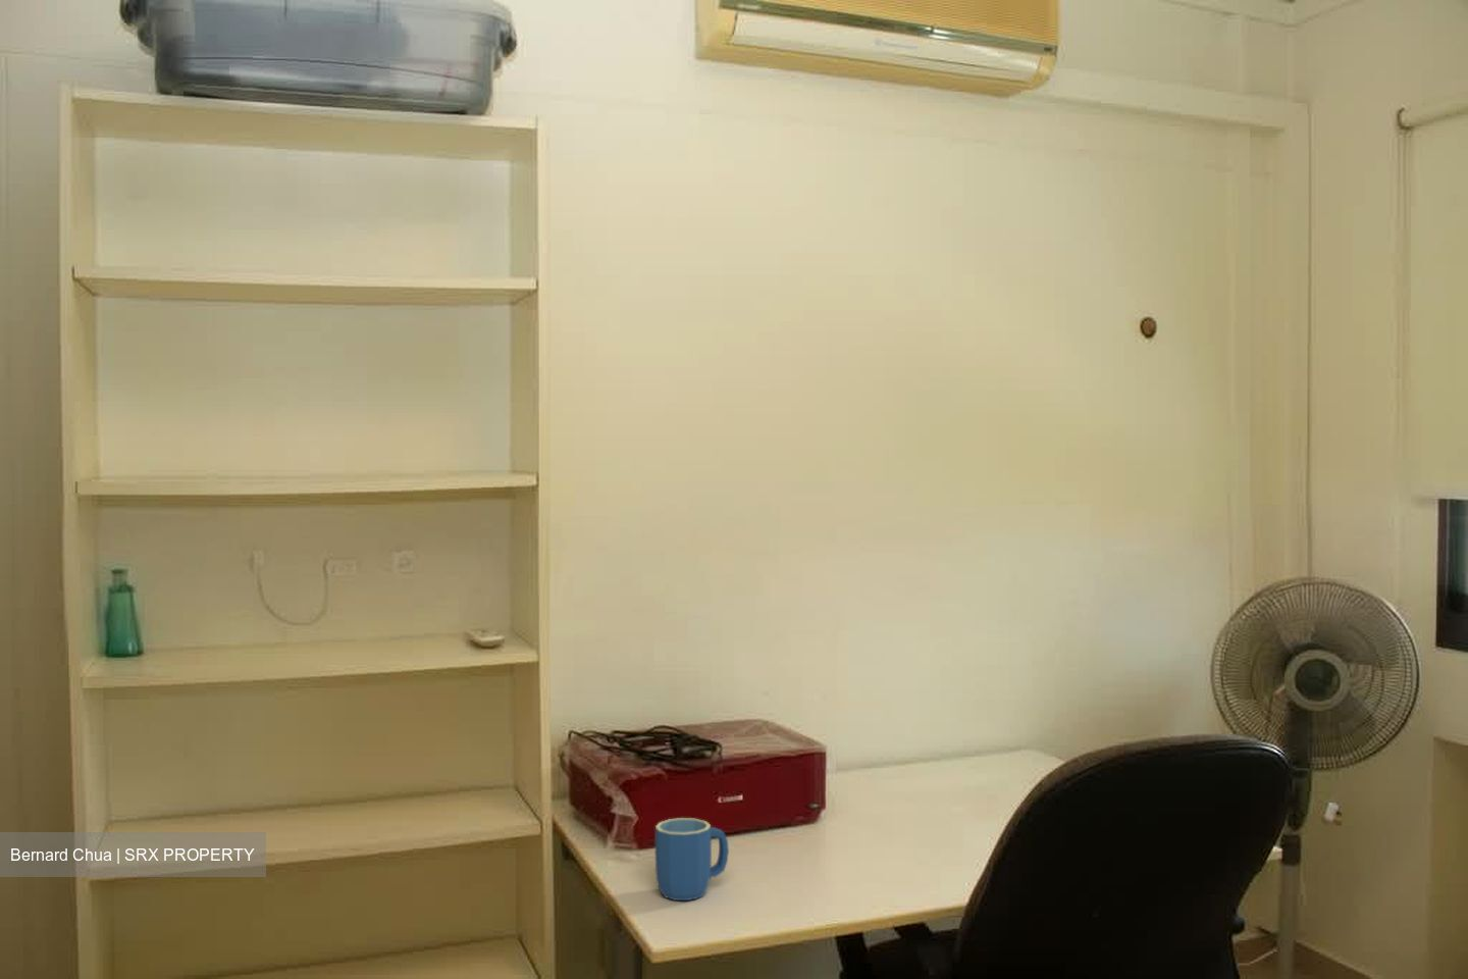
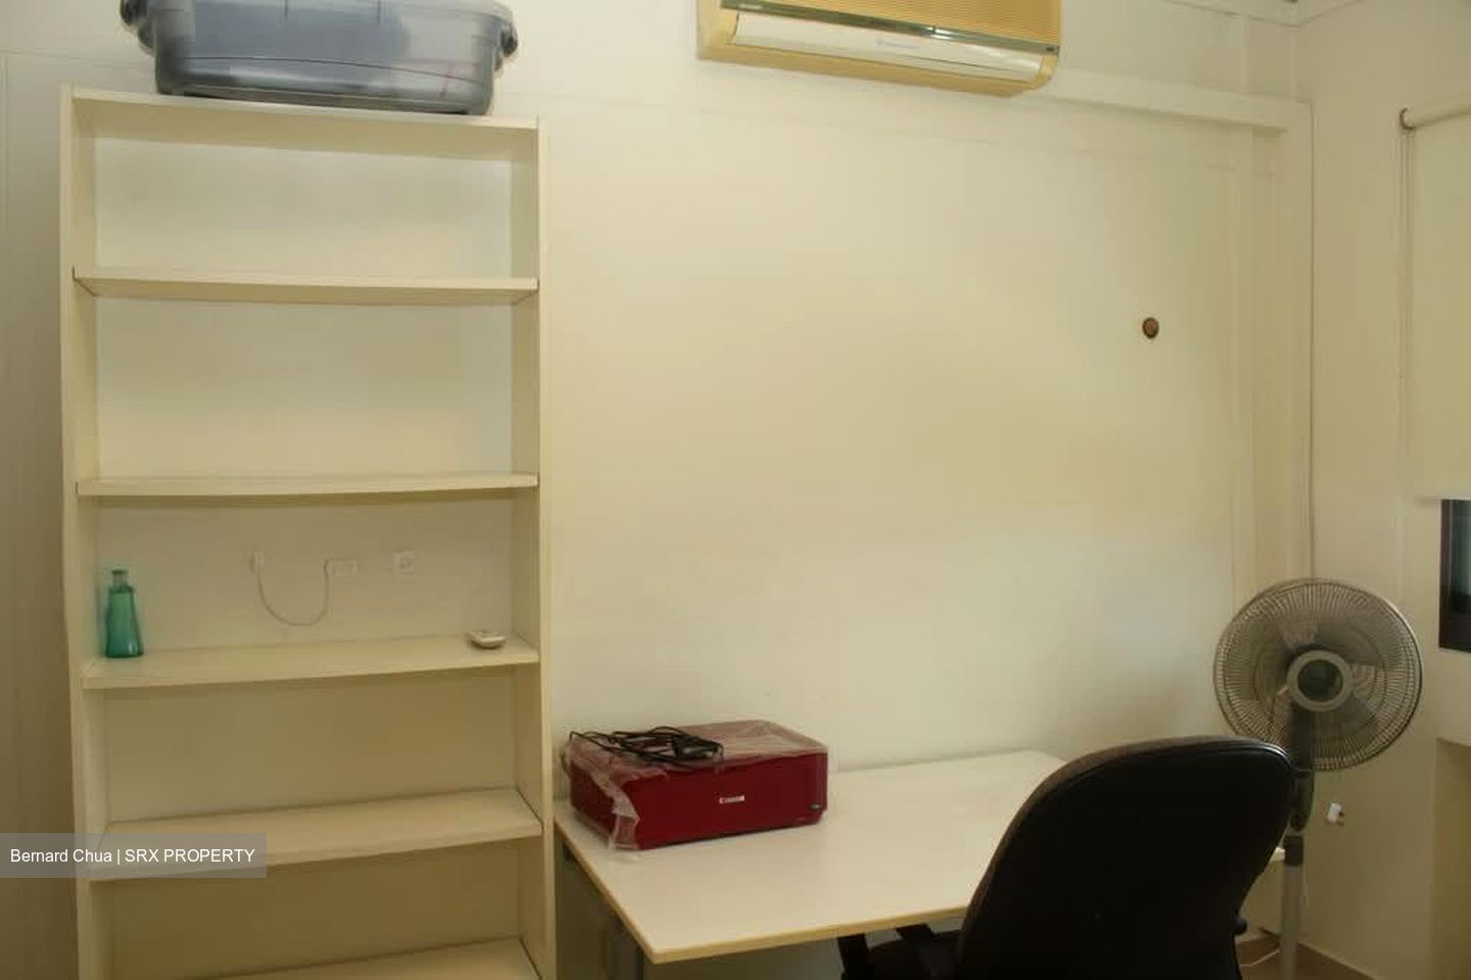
- mug (689, 858)
